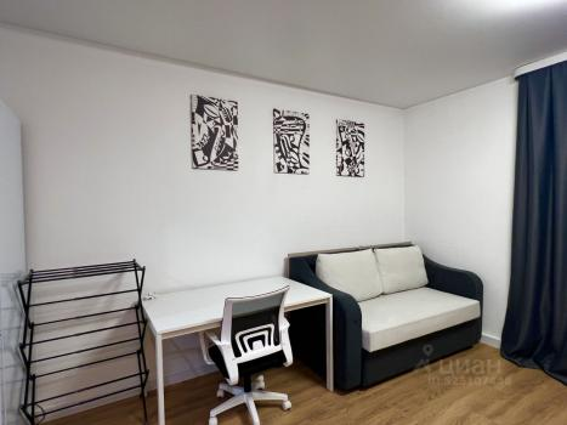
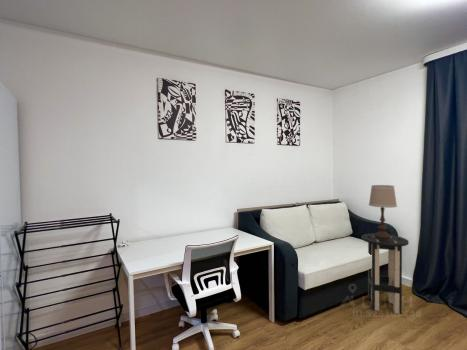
+ bar stool (383, 276)
+ table lamp (382, 210)
